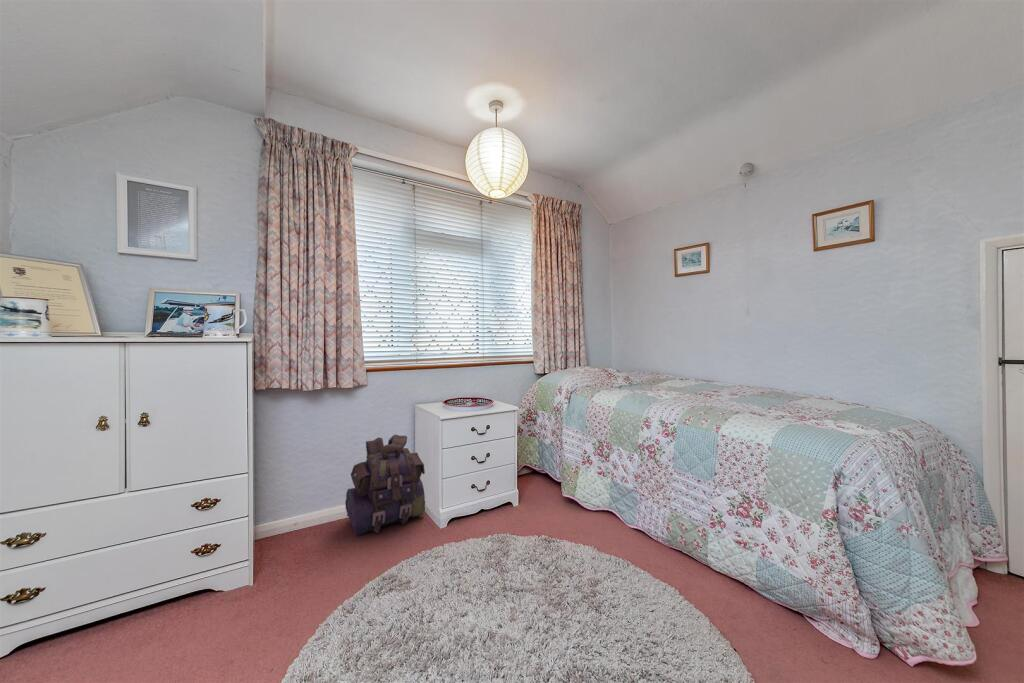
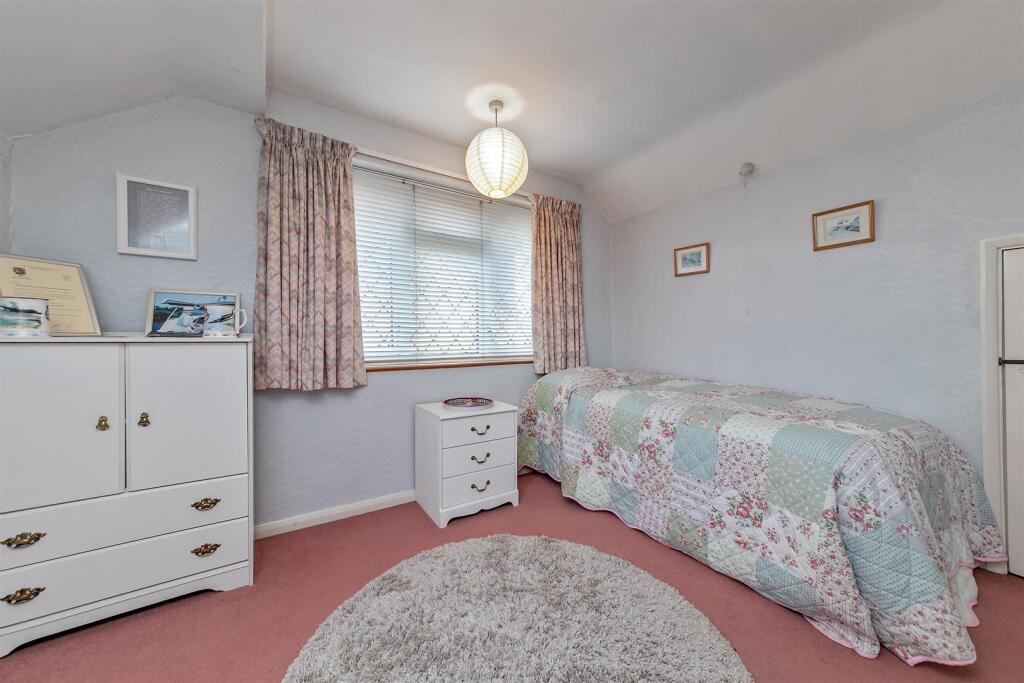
- backpack (386, 479)
